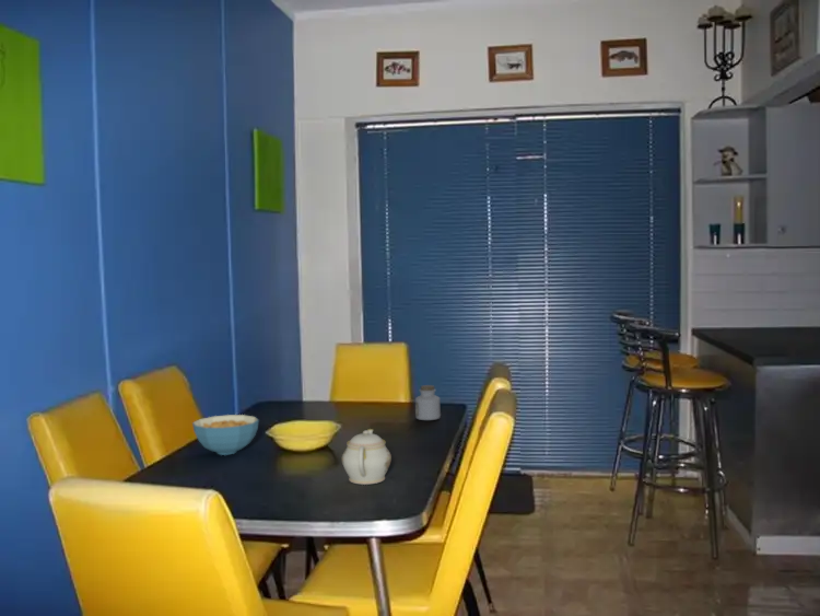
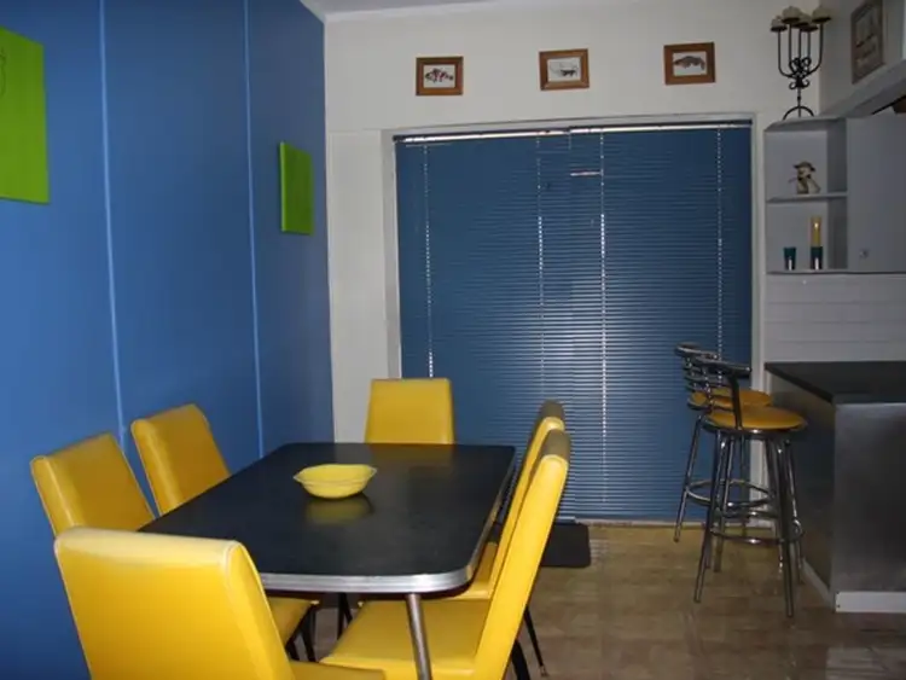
- jar (427, 402)
- teapot (365, 455)
- cereal bowl (225, 437)
